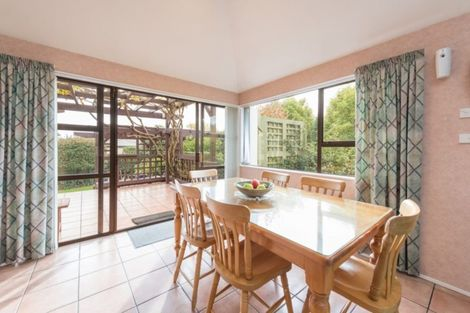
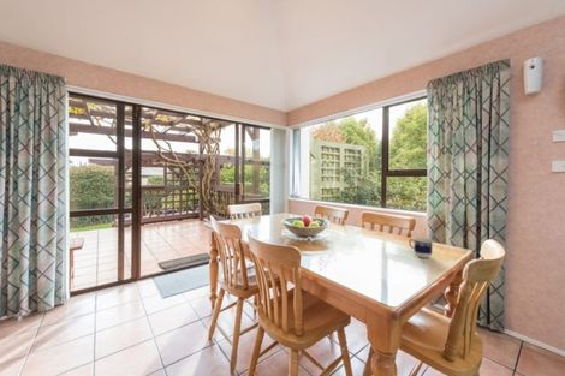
+ cup (420, 247)
